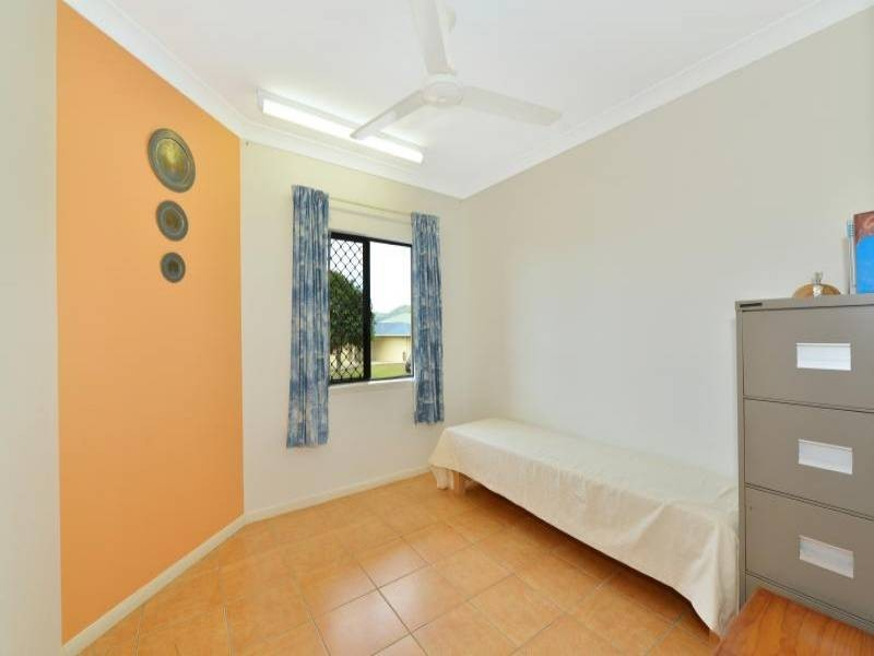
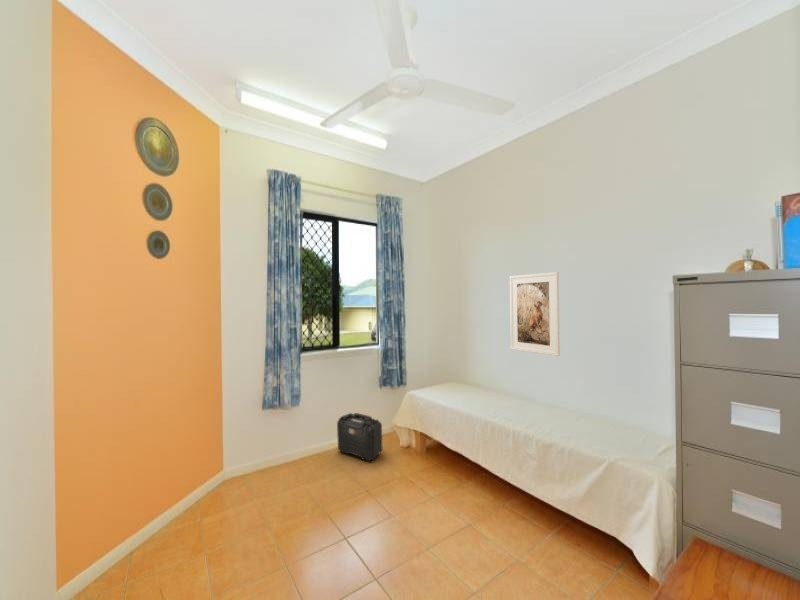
+ backpack (359, 435)
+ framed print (532, 313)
